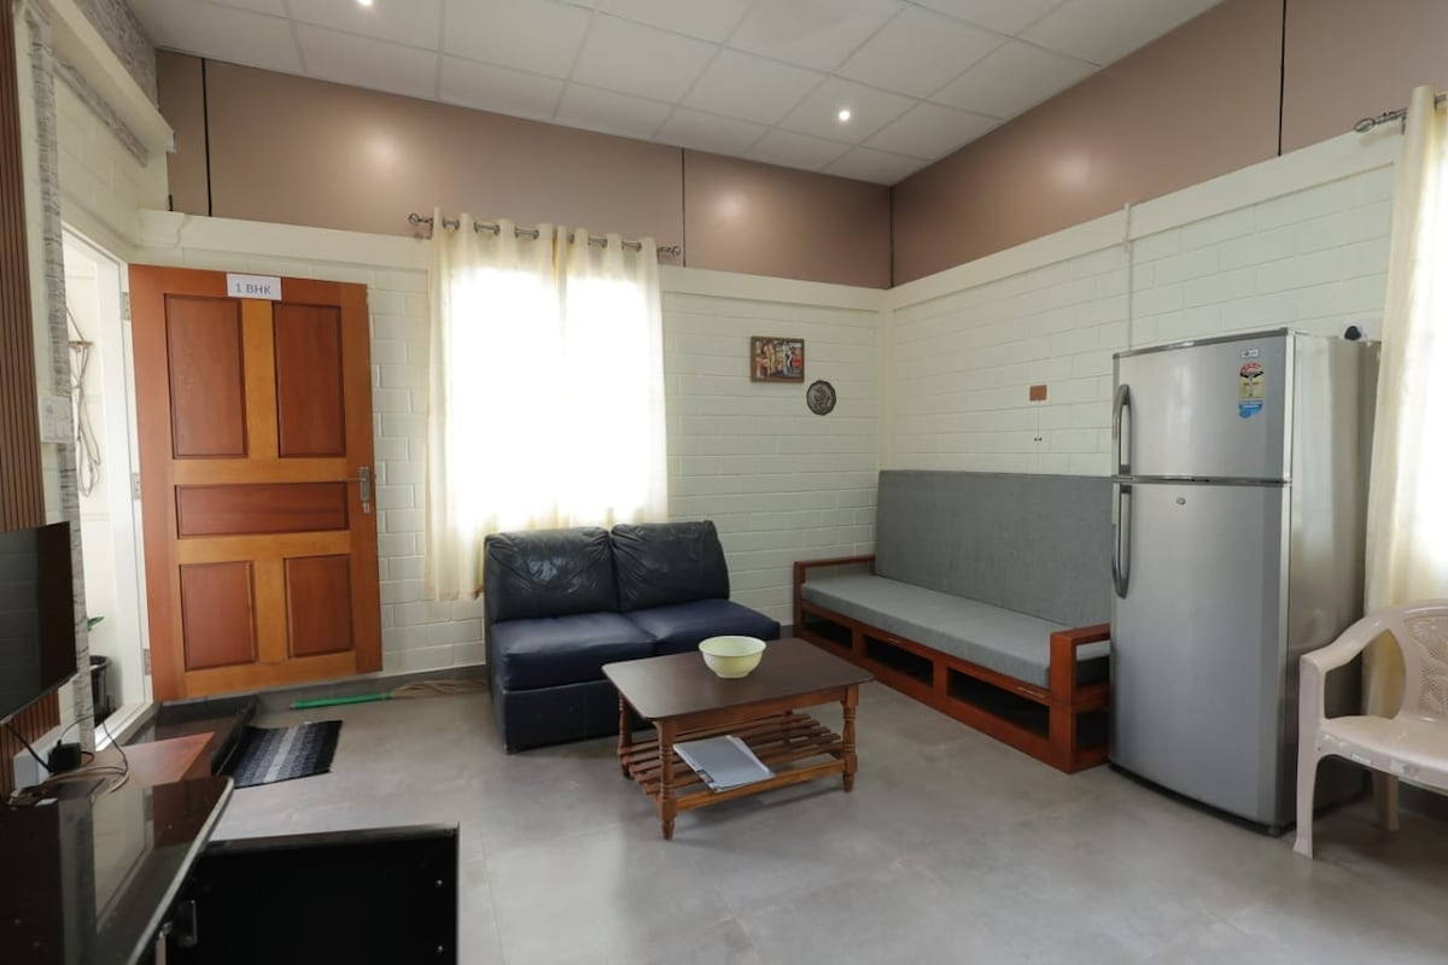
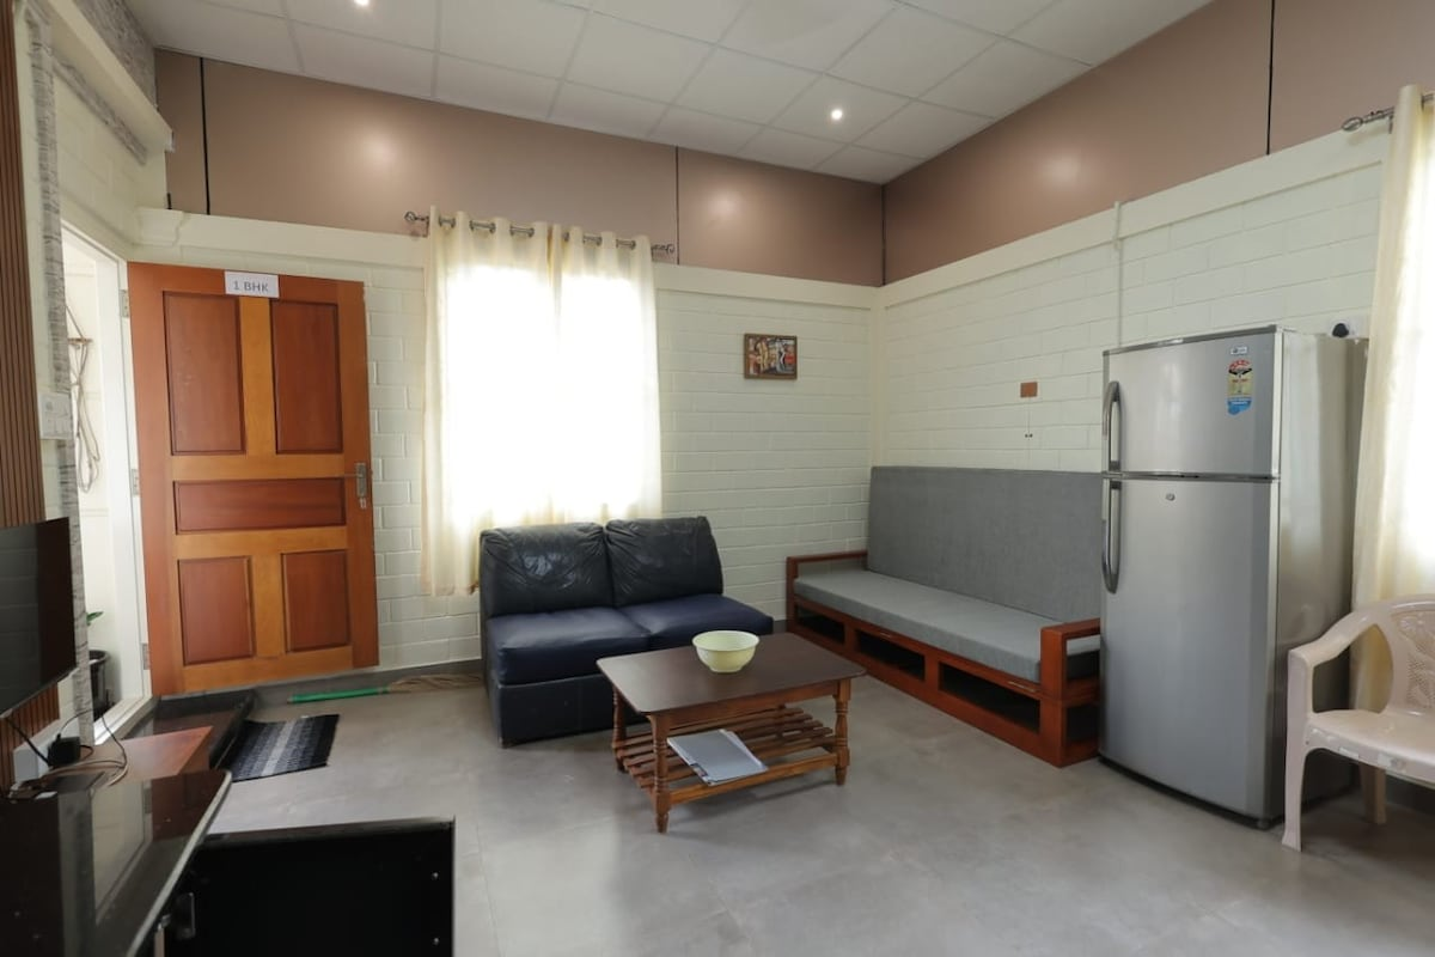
- decorative plate (821, 397)
